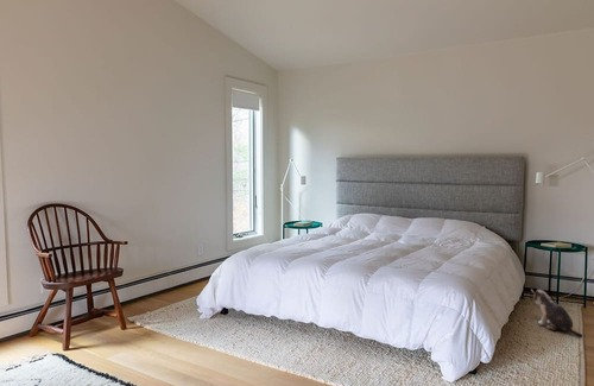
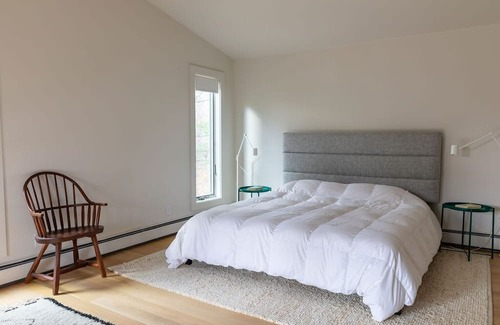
- plush toy (556, 311)
